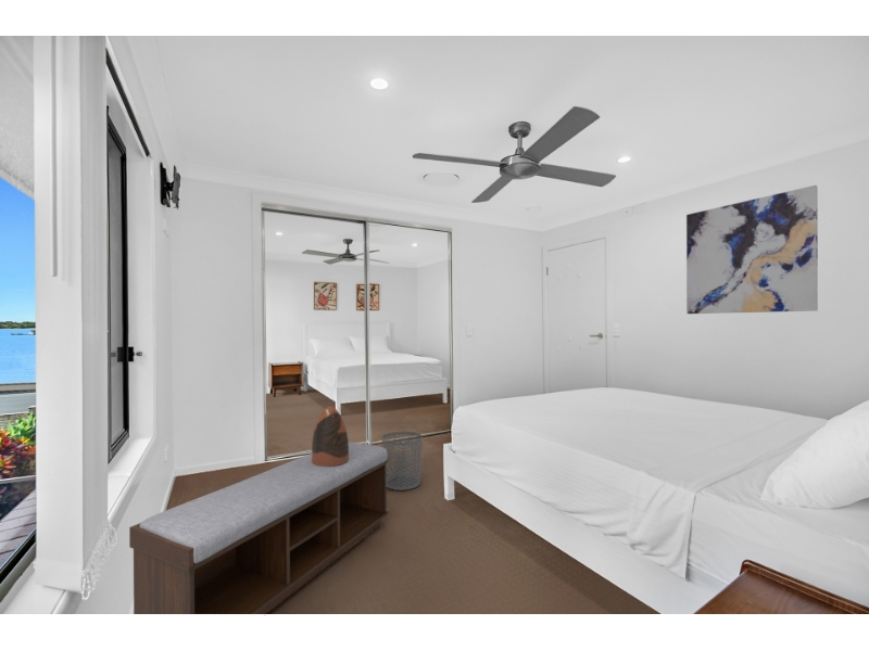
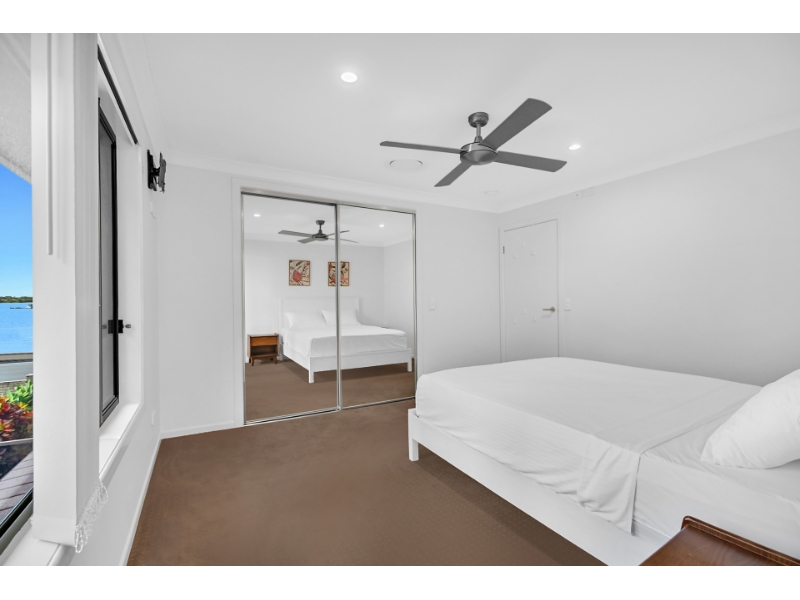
- decorative vase (330, 433)
- waste bin (402, 460)
- bench (290, 521)
- wall art (744, 257)
